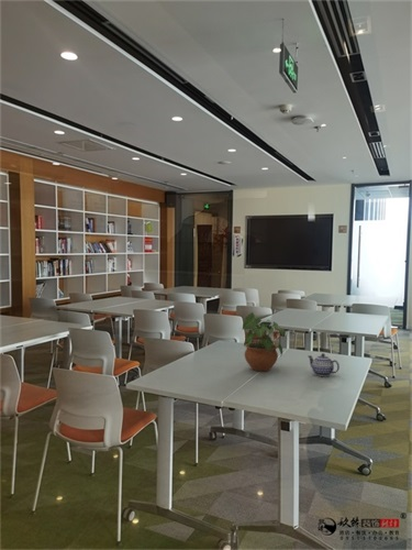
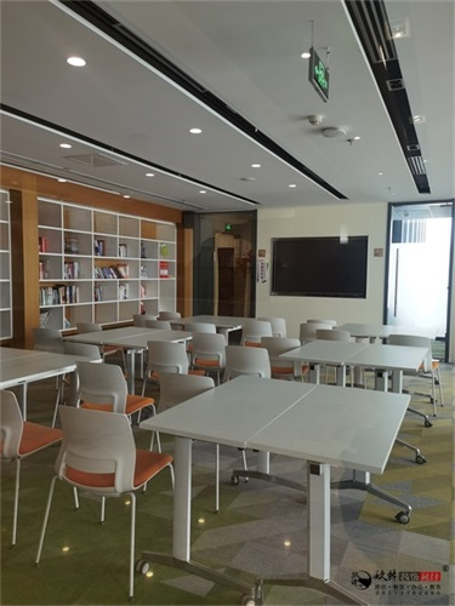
- potted plant (259, 340)
- teapot (322, 363)
